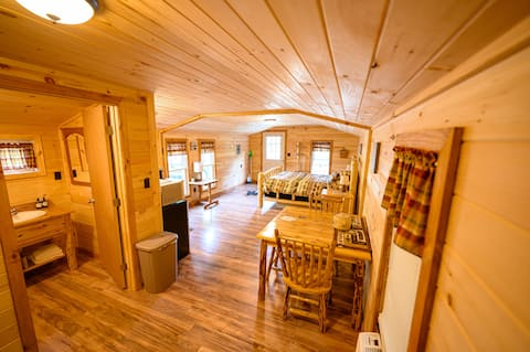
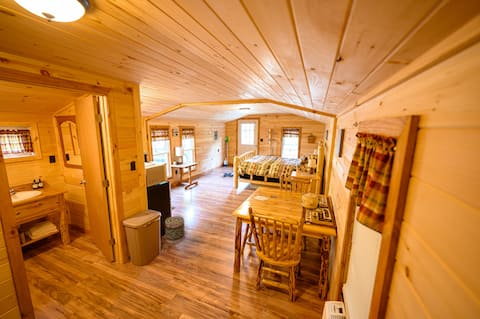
+ basket (174, 228)
